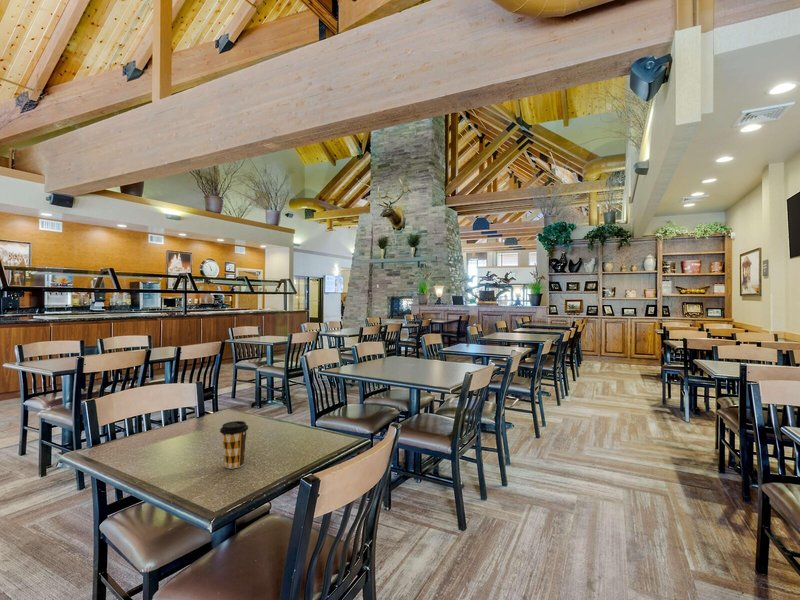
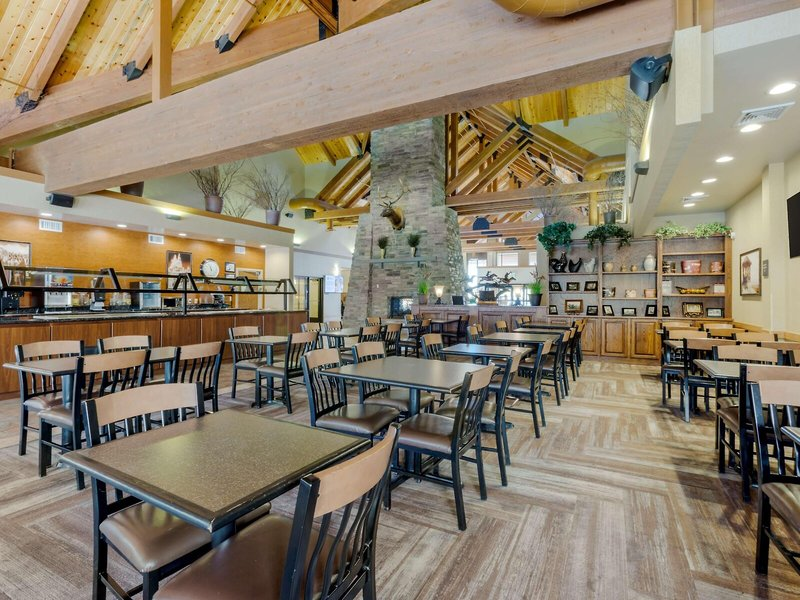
- coffee cup (234, 444)
